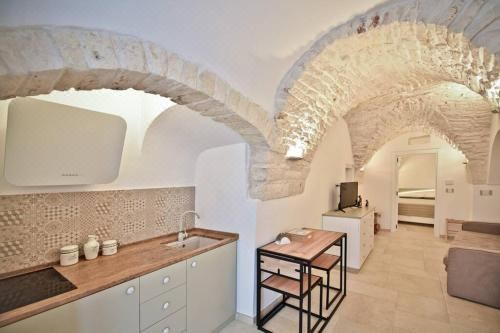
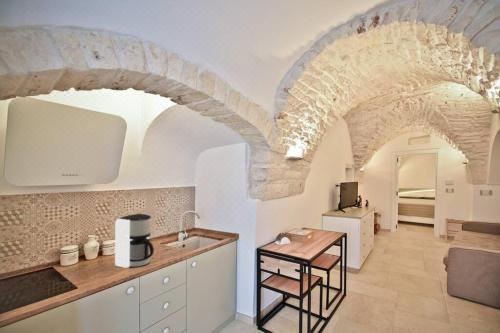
+ coffee maker (139, 240)
